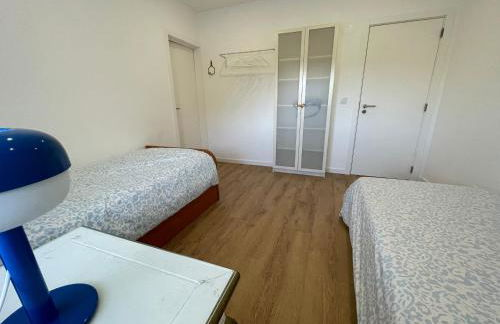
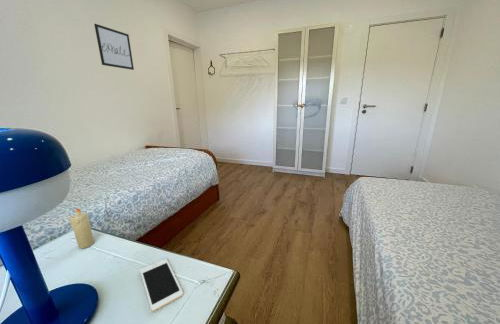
+ cell phone (160, 281)
+ candle (81, 226)
+ wall art (115, 48)
